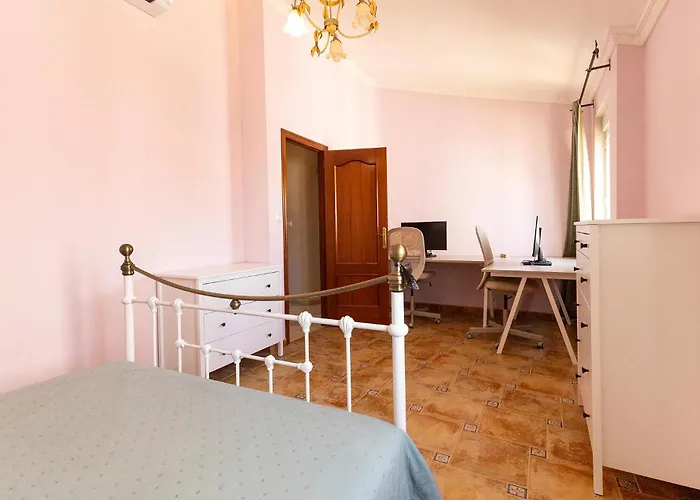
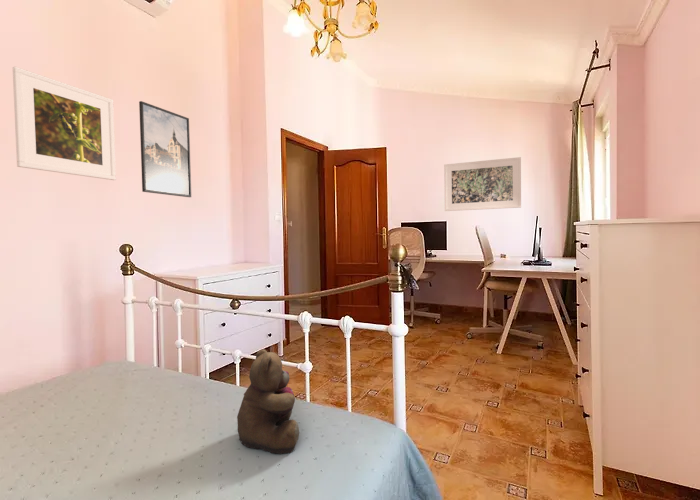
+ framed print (481, 185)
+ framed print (167, 152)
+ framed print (70, 129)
+ teddy bear (268, 394)
